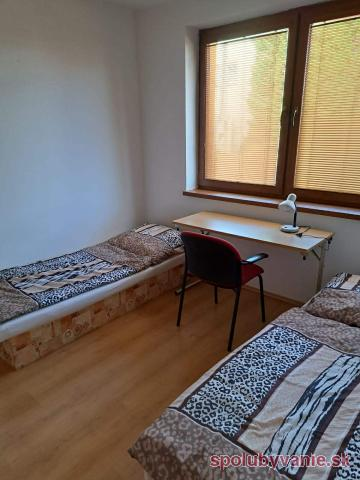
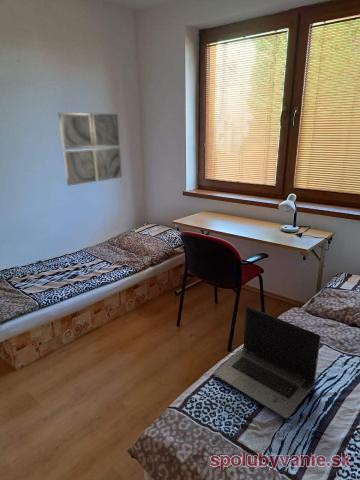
+ laptop computer (264, 356)
+ wall art (93, 149)
